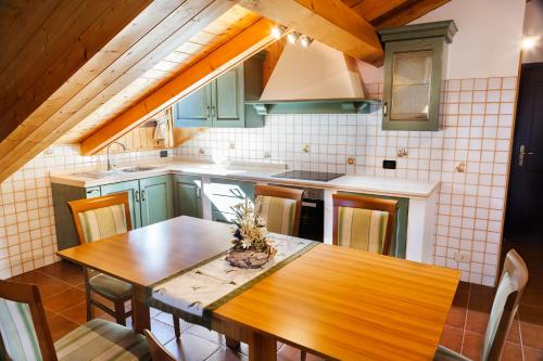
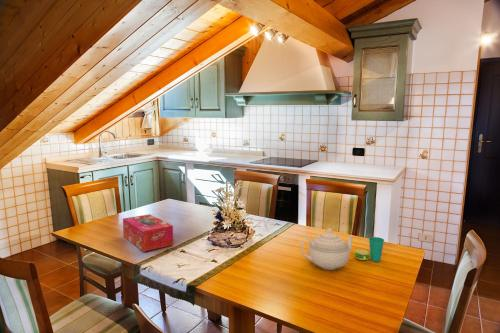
+ tissue box (147, 231)
+ cup (370, 248)
+ teapot (328, 247)
